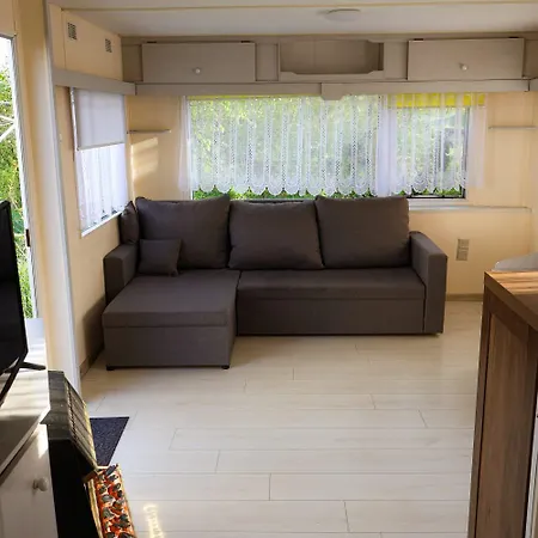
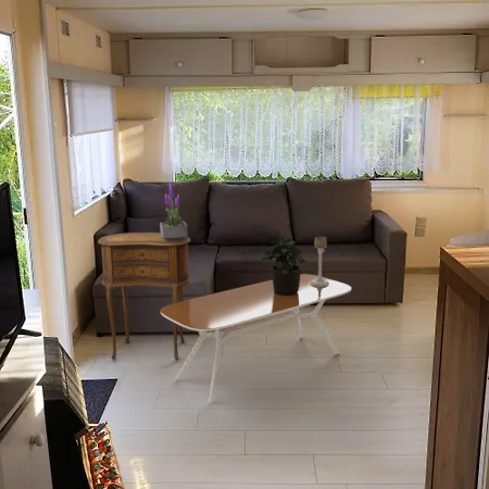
+ side table (148, 286)
+ potted plant (172, 210)
+ potted plant (284, 264)
+ coffee table (259, 327)
+ candle holder (319, 260)
